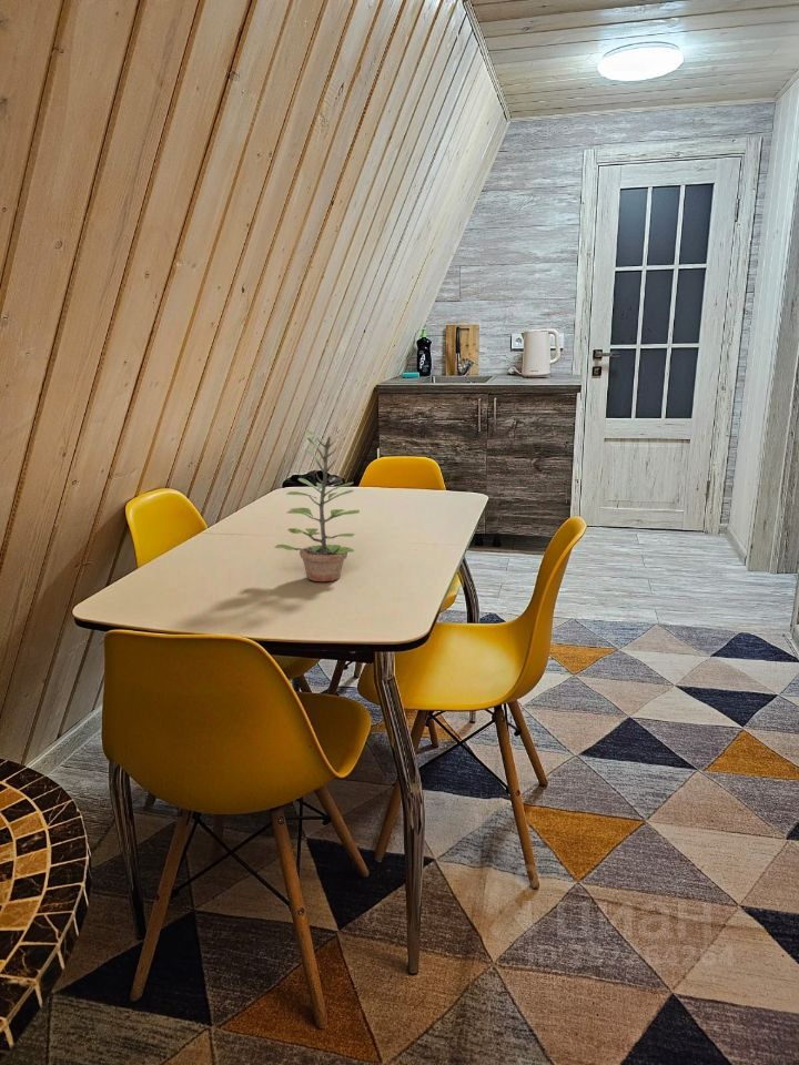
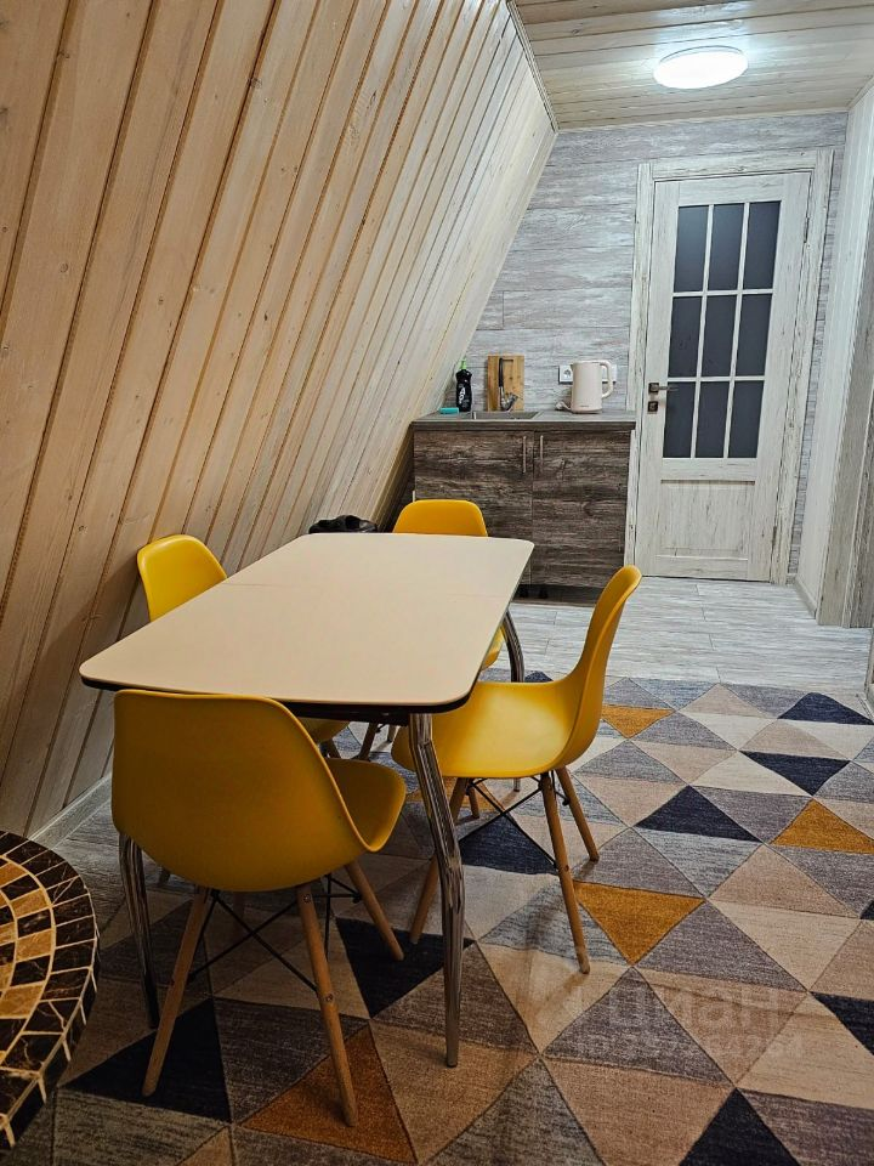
- plant (316, 504)
